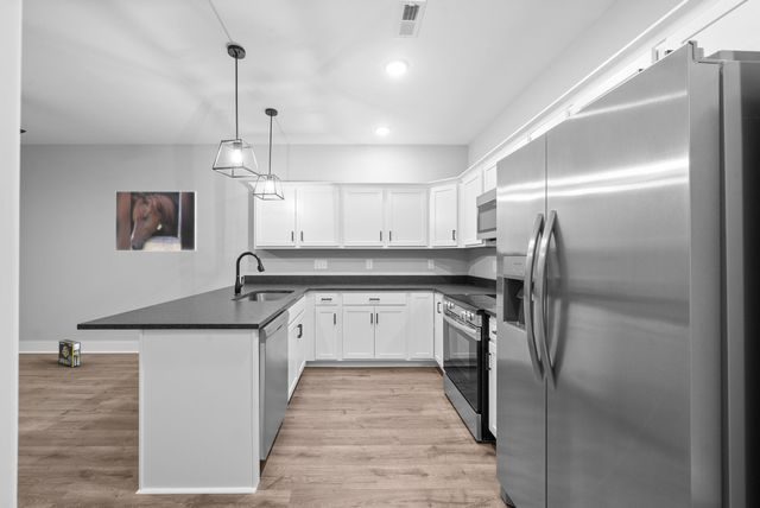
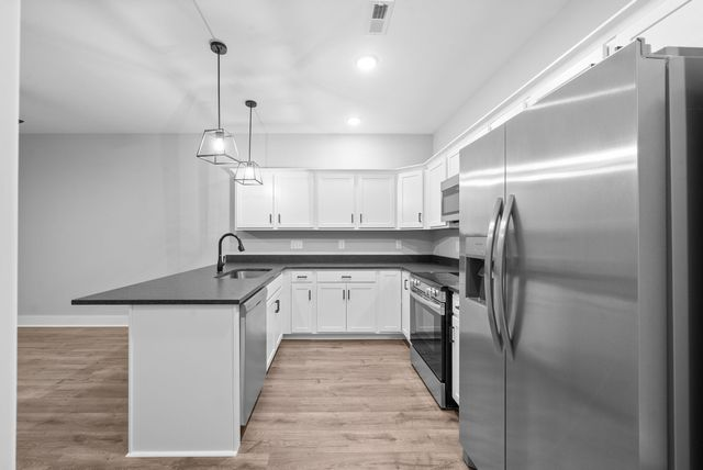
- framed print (156, 221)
- box (69, 353)
